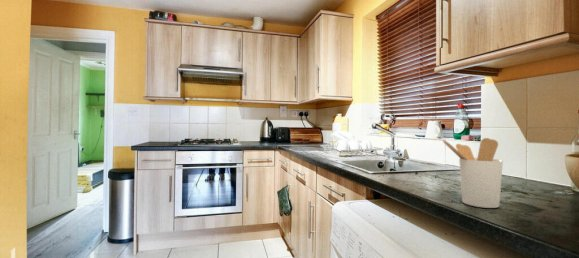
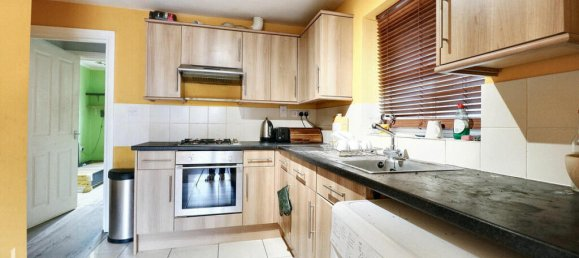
- utensil holder (469, 170)
